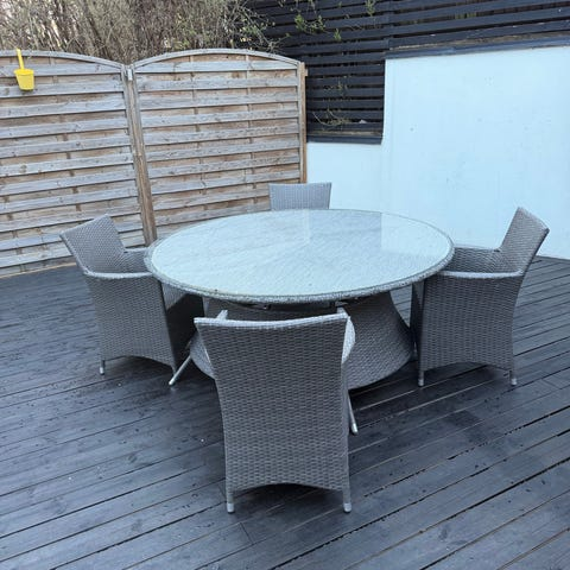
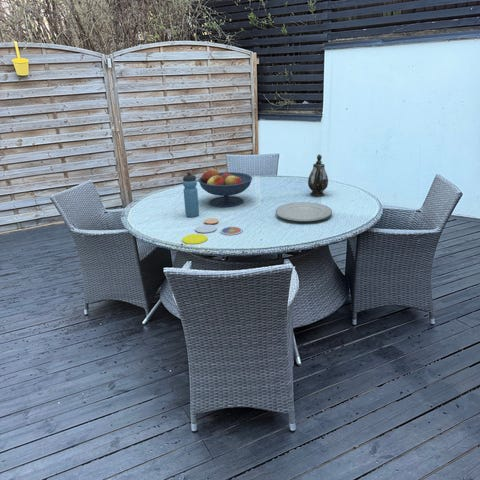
+ chinaware (303, 212)
+ fruit bowl (225, 186)
+ plate (215, 229)
+ water bottle (190, 194)
+ teapot (318, 174)
